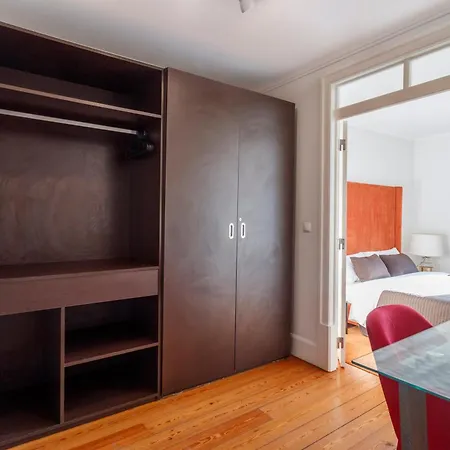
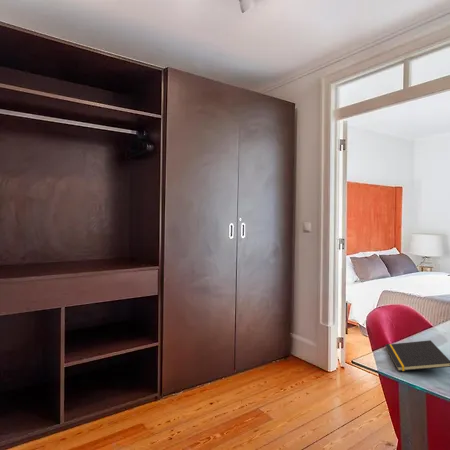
+ notepad (415, 354)
